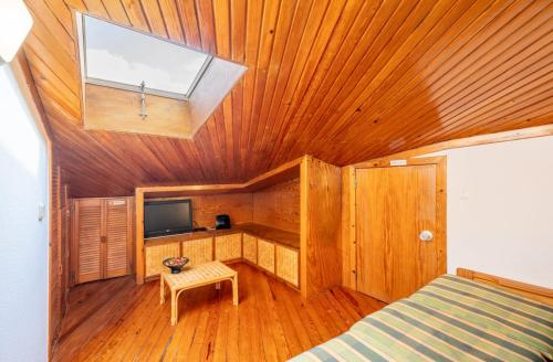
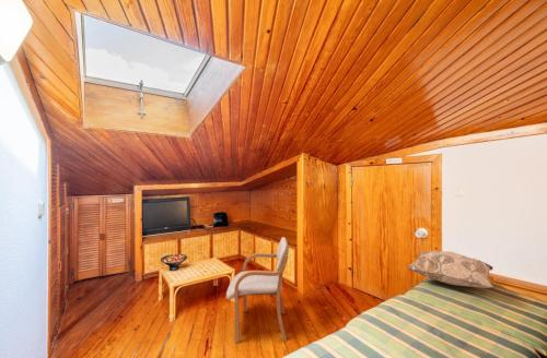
+ armchair (258, 283)
+ decorative pillow (450, 266)
